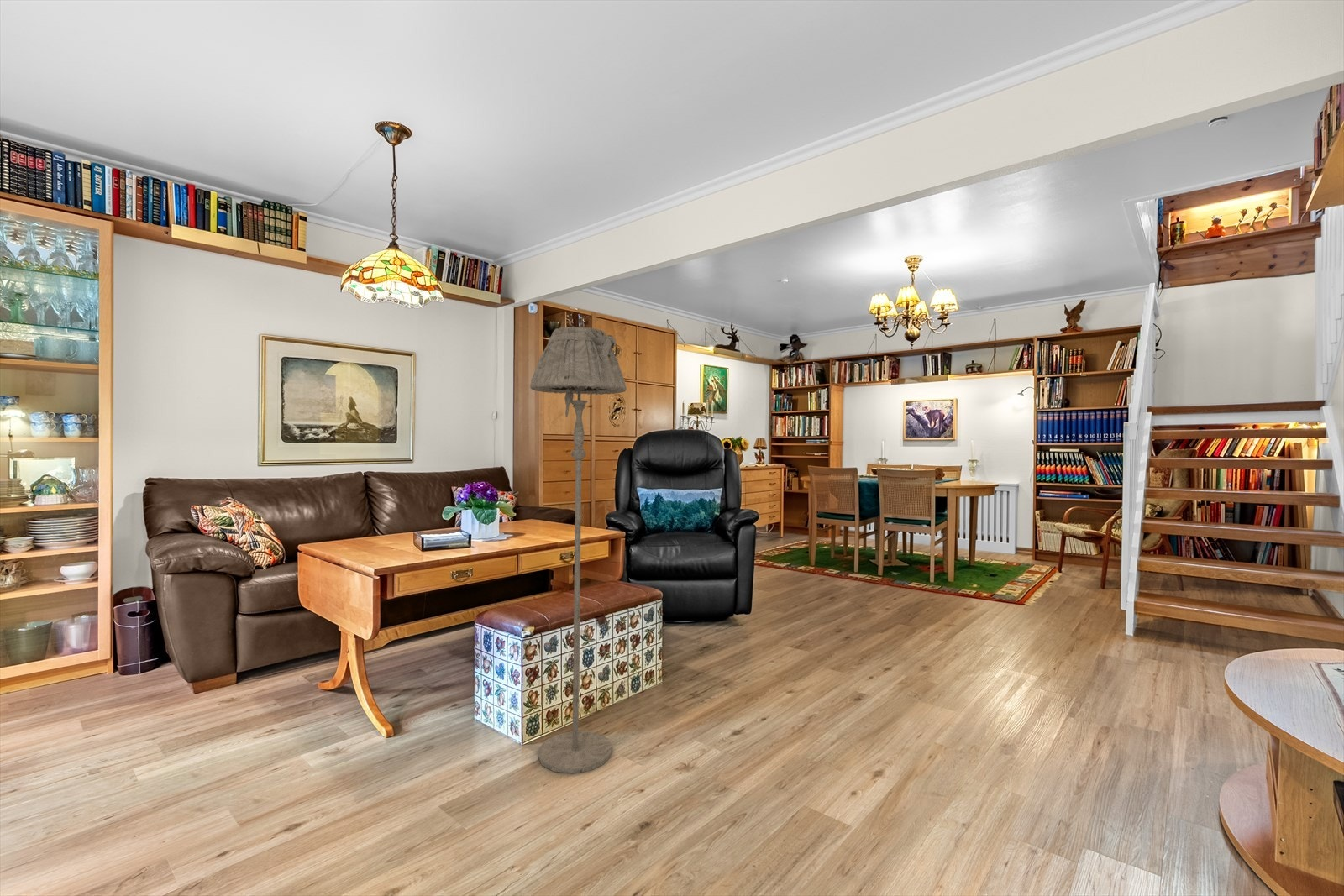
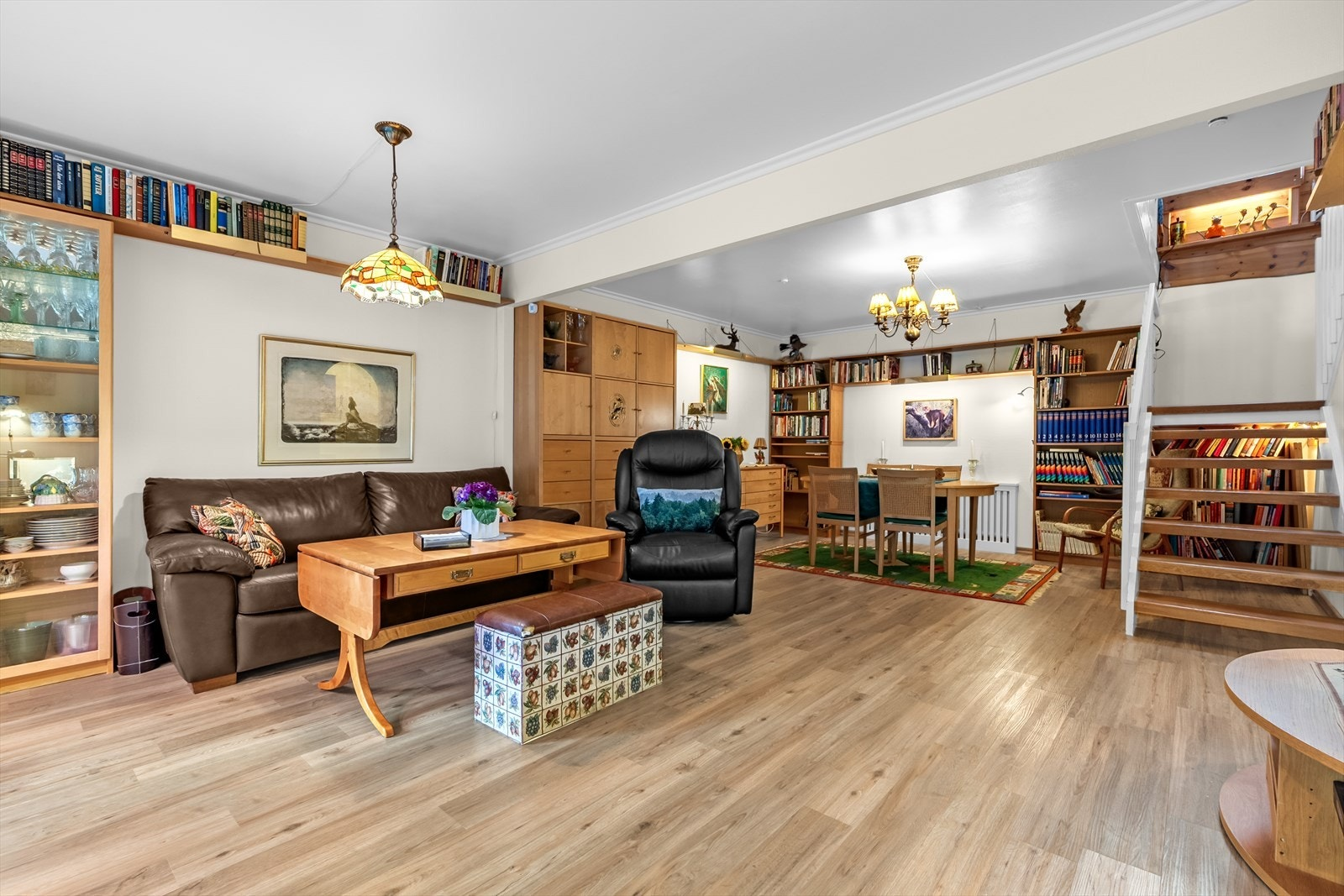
- floor lamp (577, 542)
